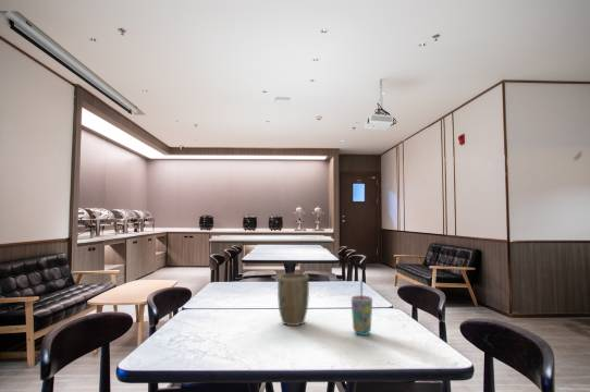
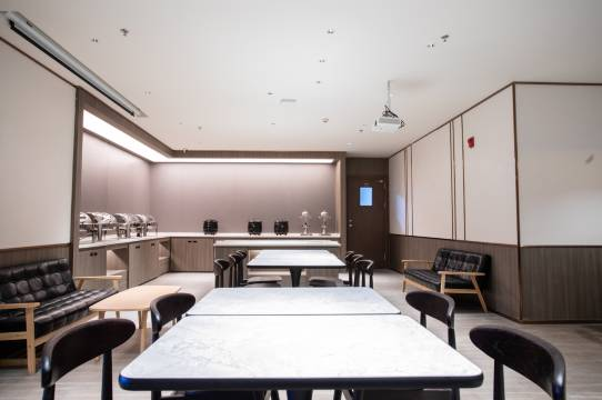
- cup (361, 306)
- plant pot (293, 298)
